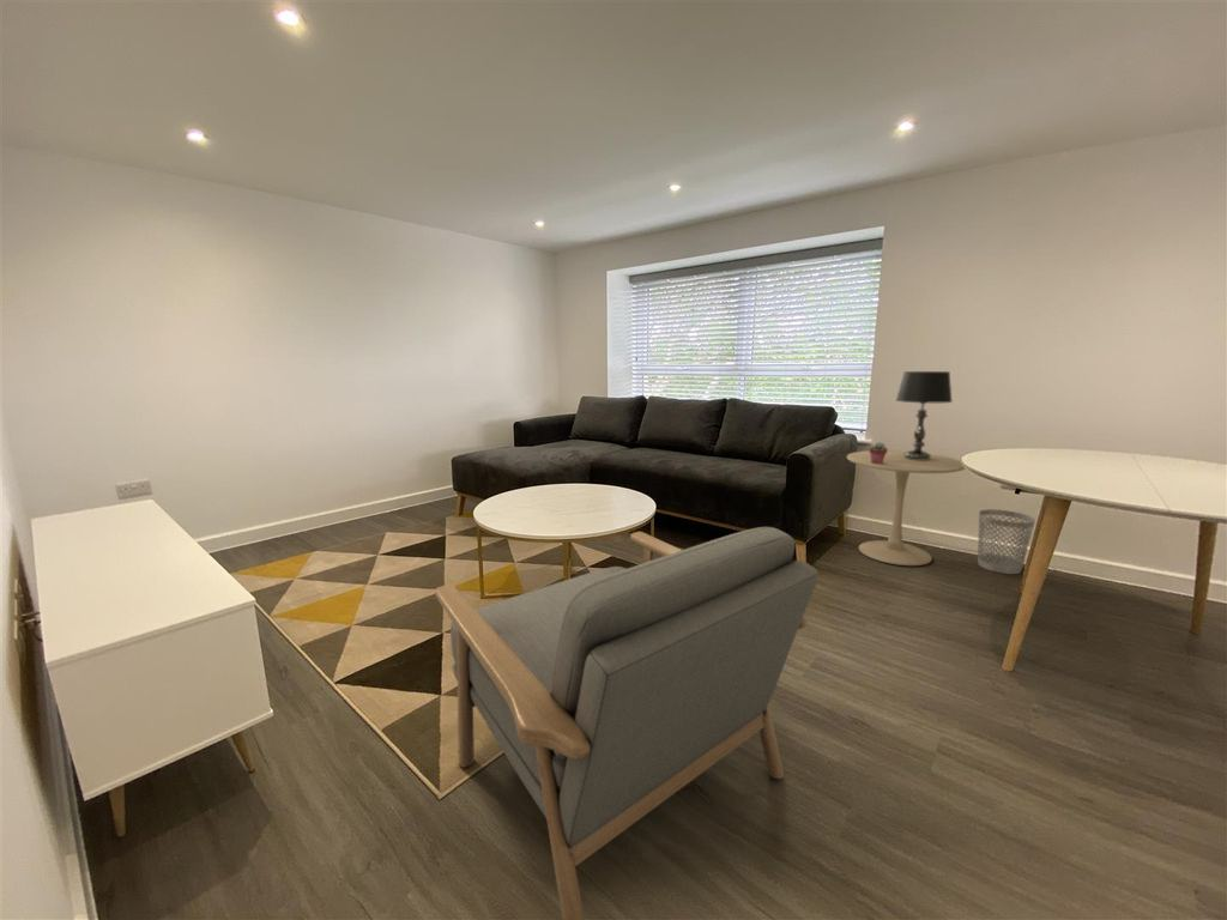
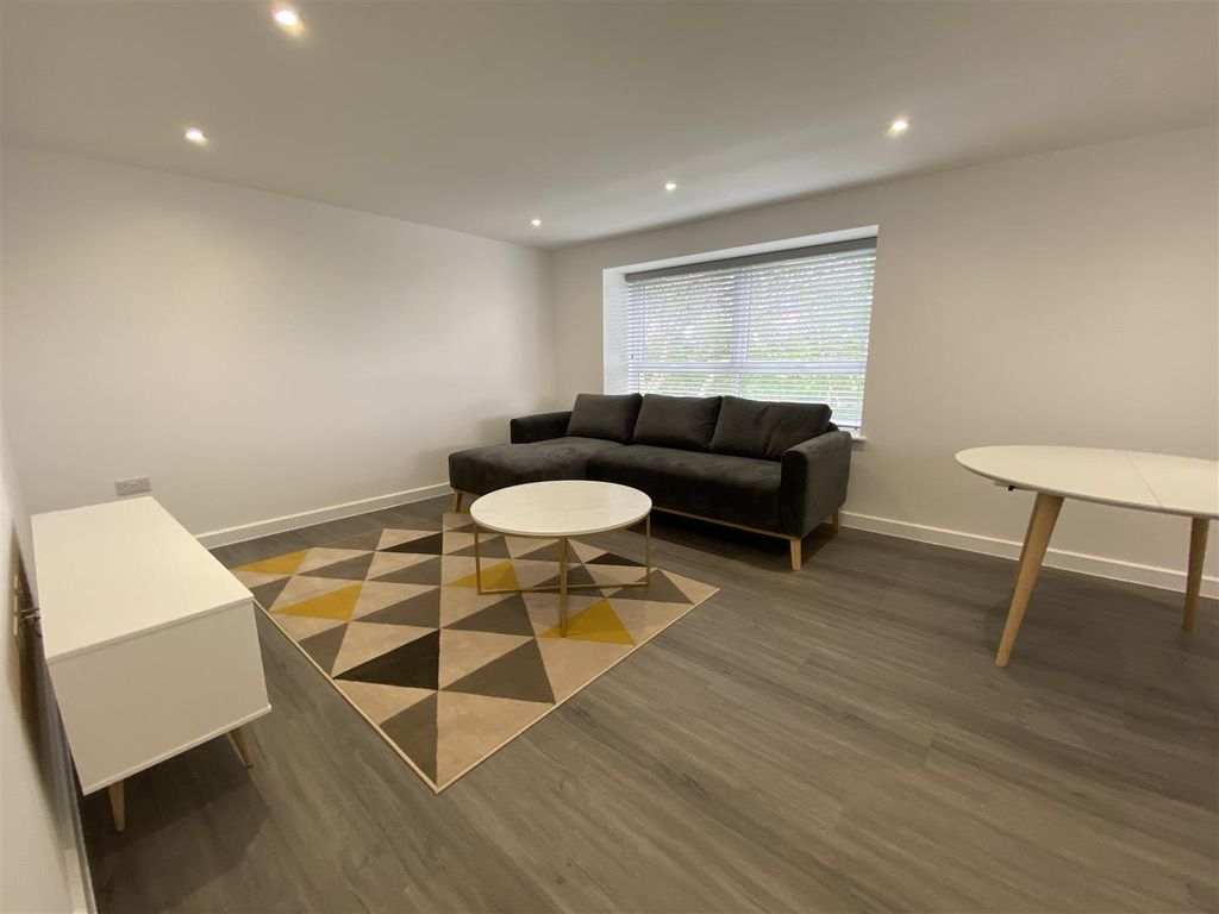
- armchair (612, 647)
- side table (899, 507)
- potted succulent (877, 452)
- table lamp (921, 414)
- wastebasket (1002, 541)
